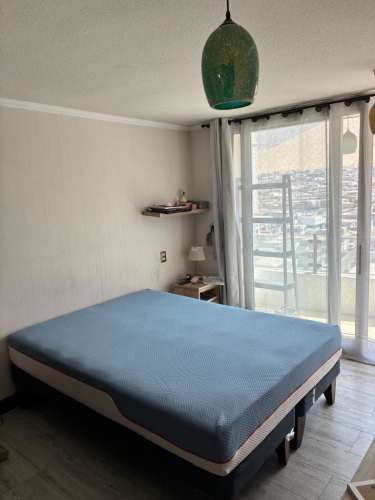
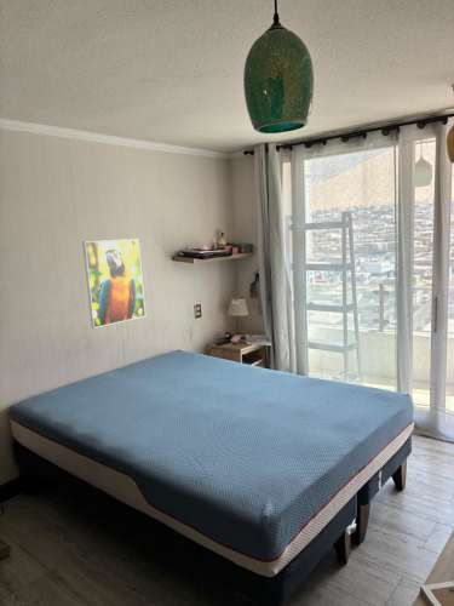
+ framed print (115, 281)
